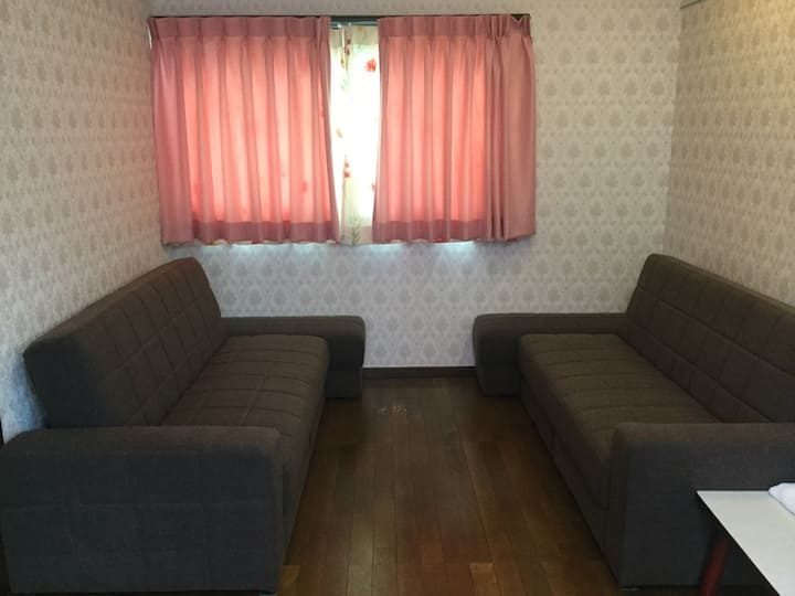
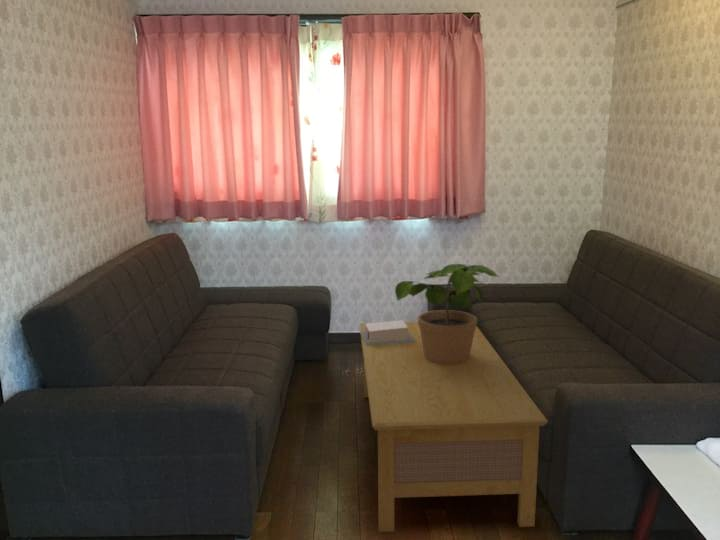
+ coffee table (433, 406)
+ potted plant (445, 313)
+ tissue box (386, 330)
